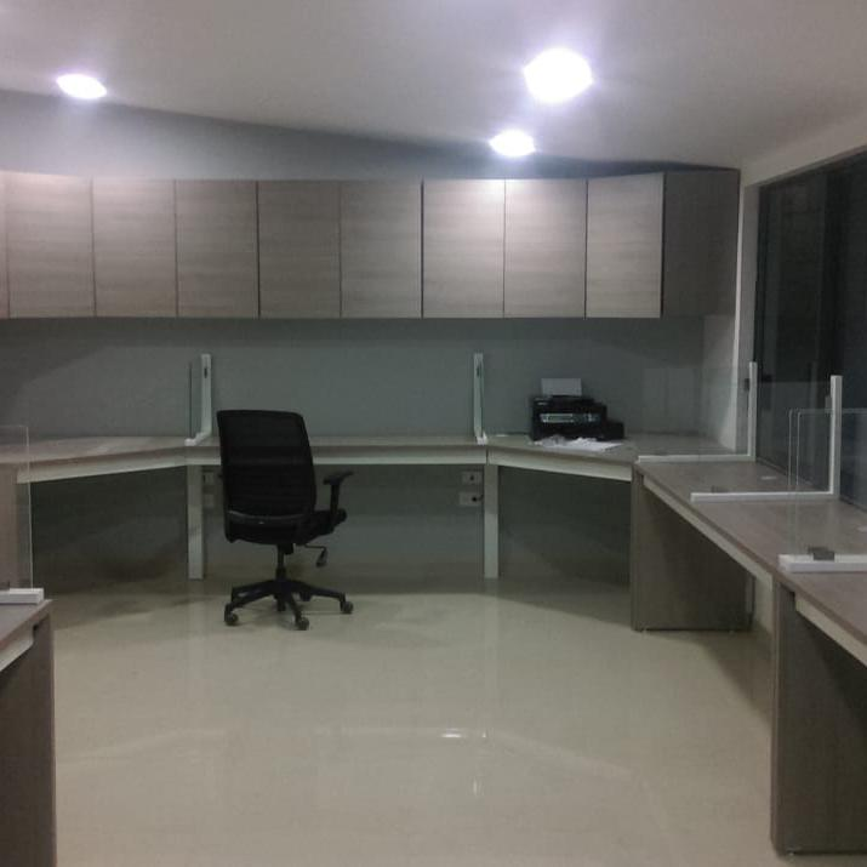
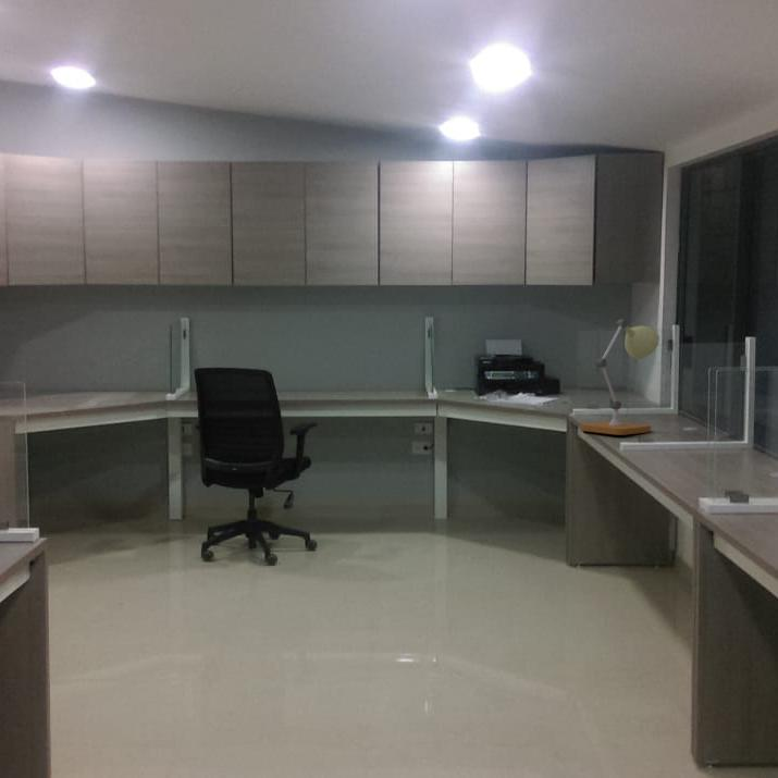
+ desk lamp (608, 379)
